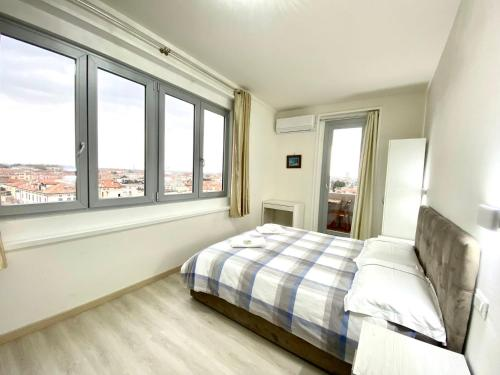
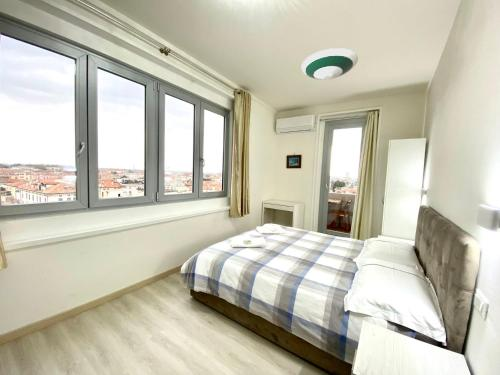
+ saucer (327, 71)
